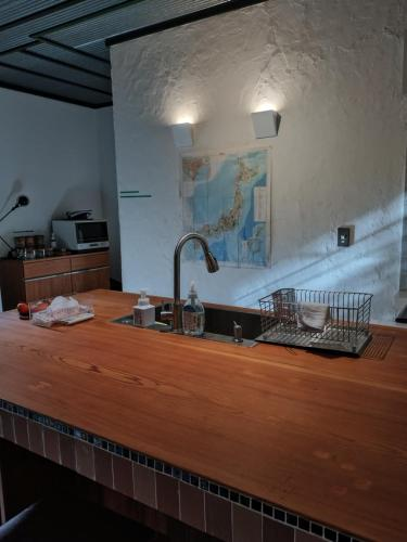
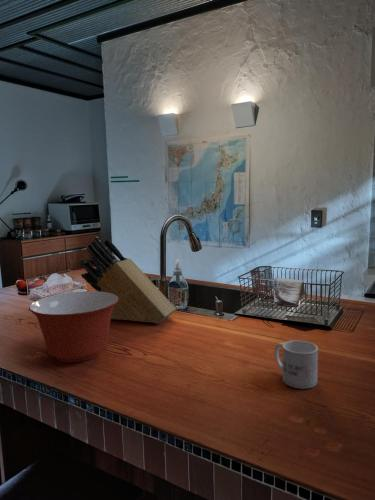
+ mug (293, 360)
+ knife block (126, 277)
+ mixing bowl (76, 327)
